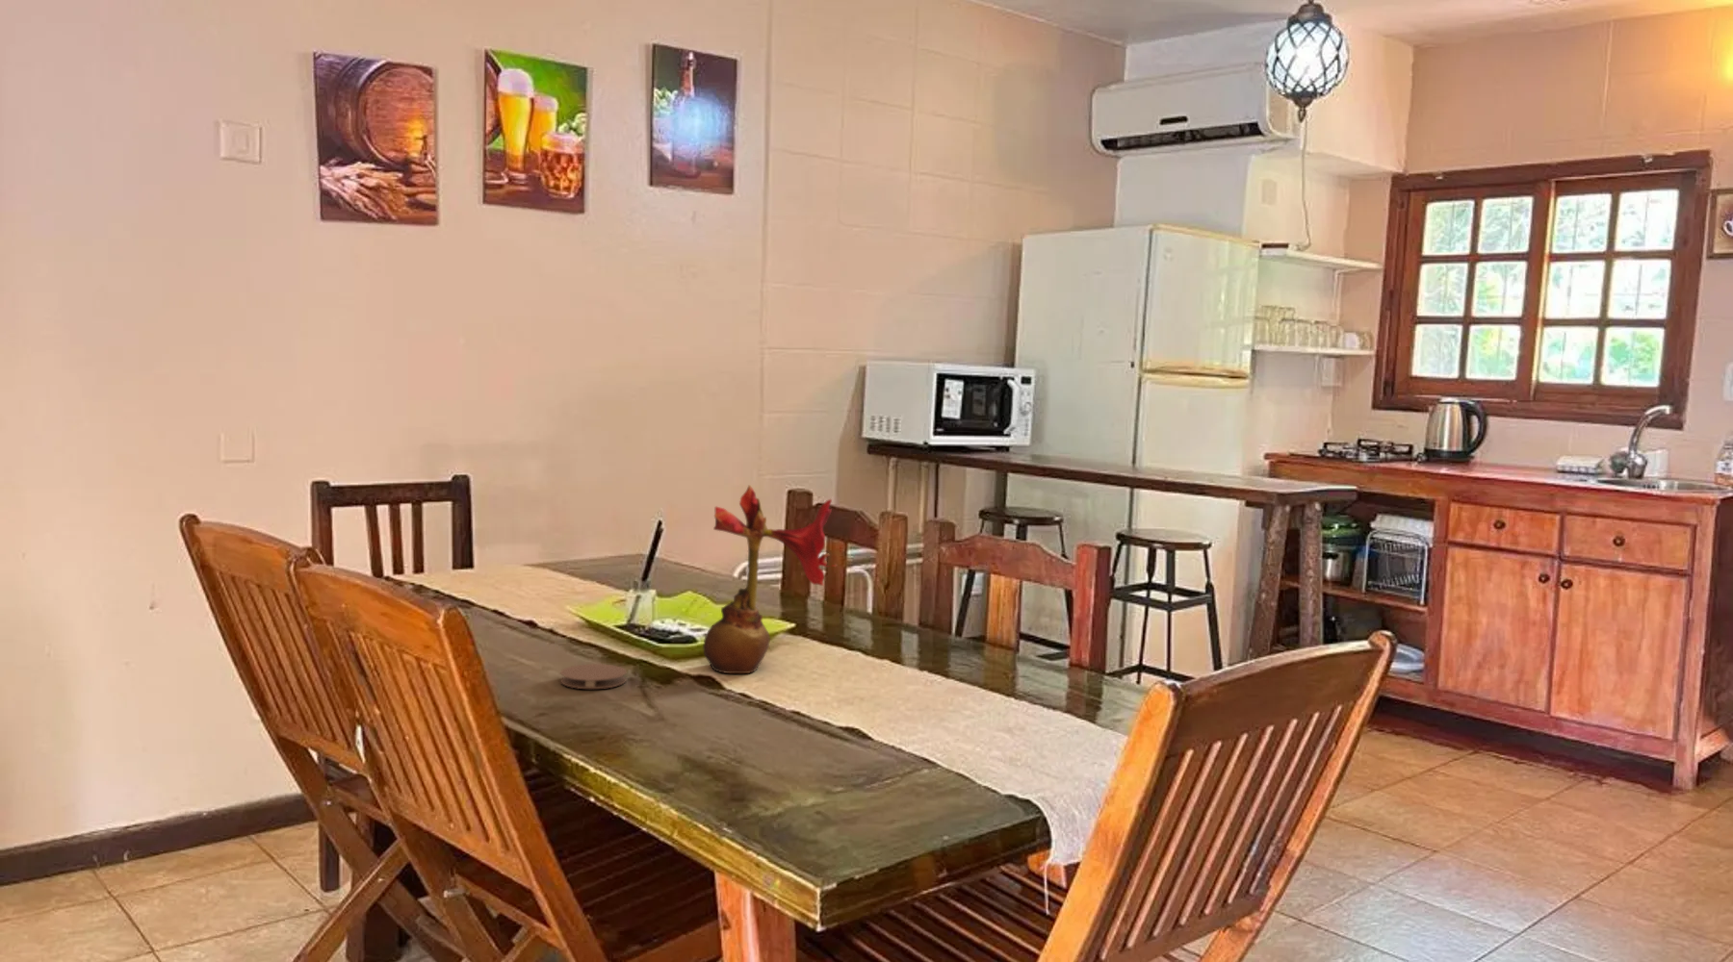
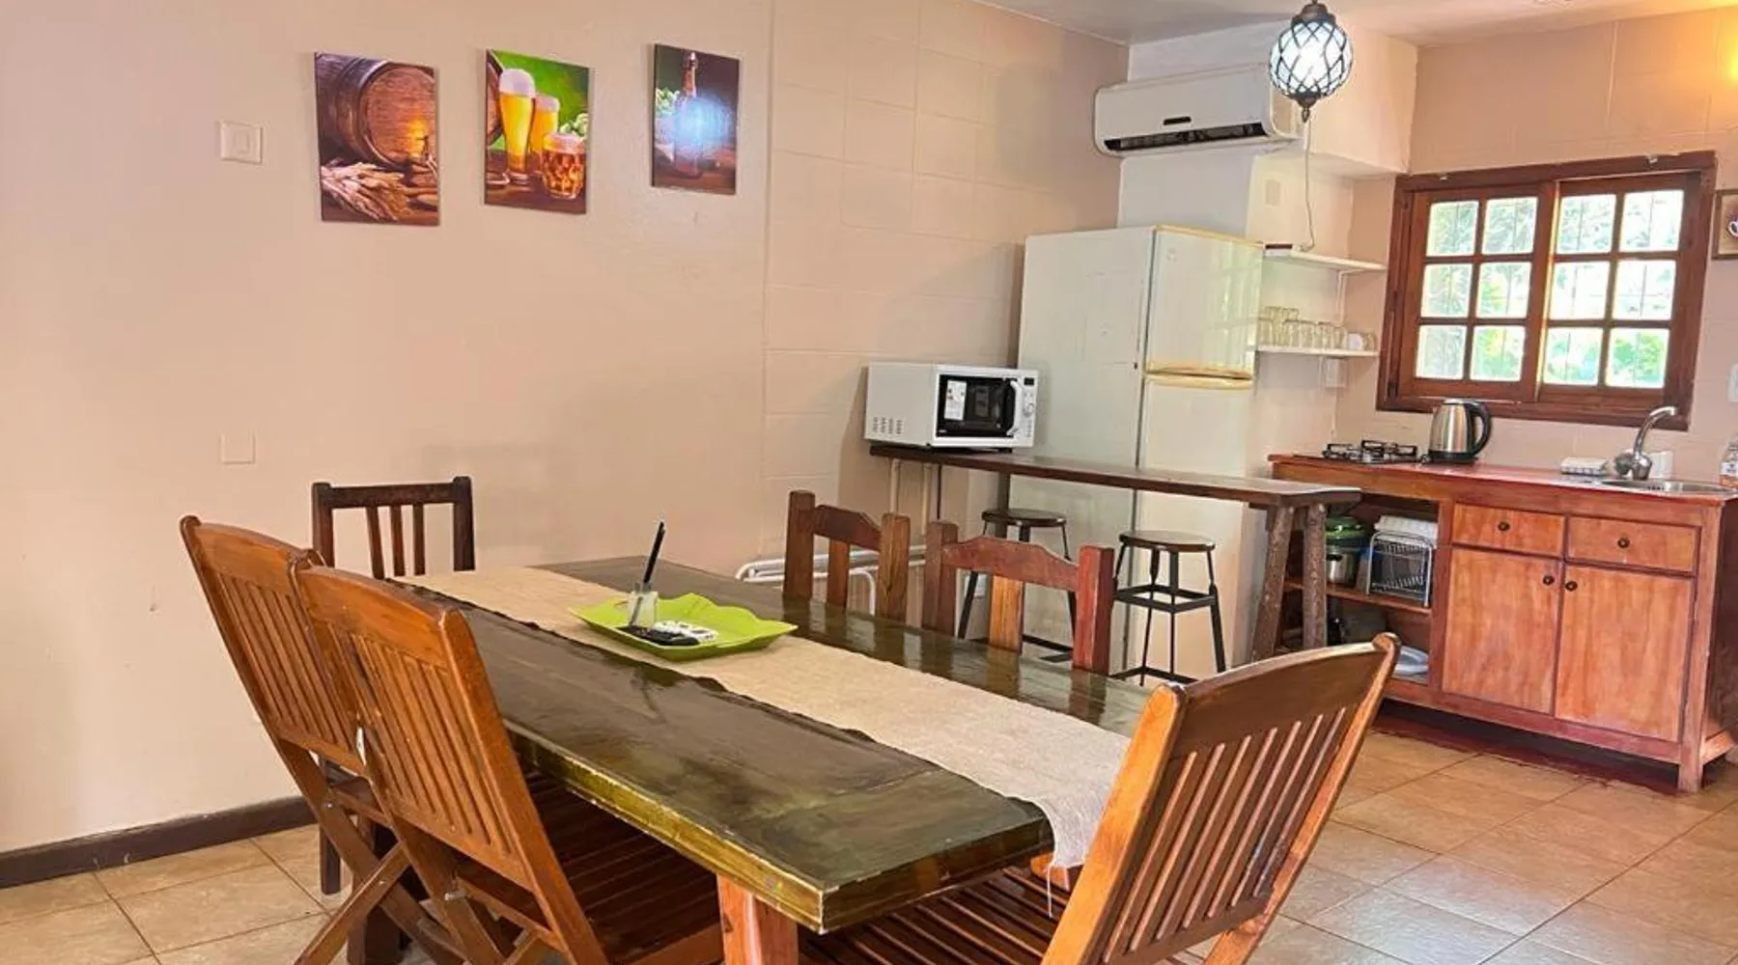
- coaster (593, 675)
- flower (756, 579)
